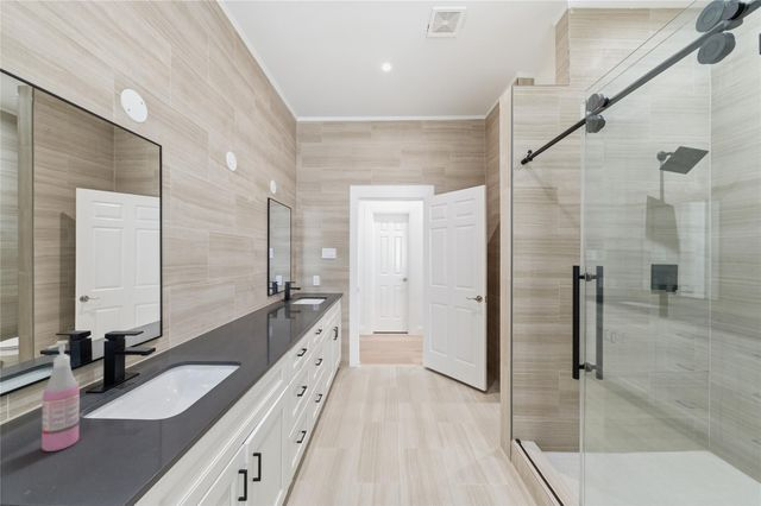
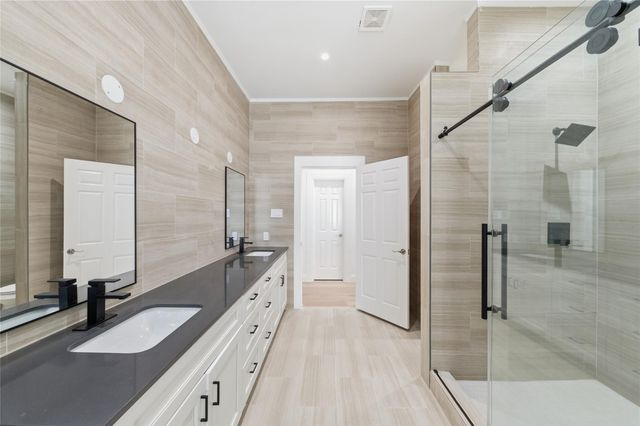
- soap dispenser (59, 393)
